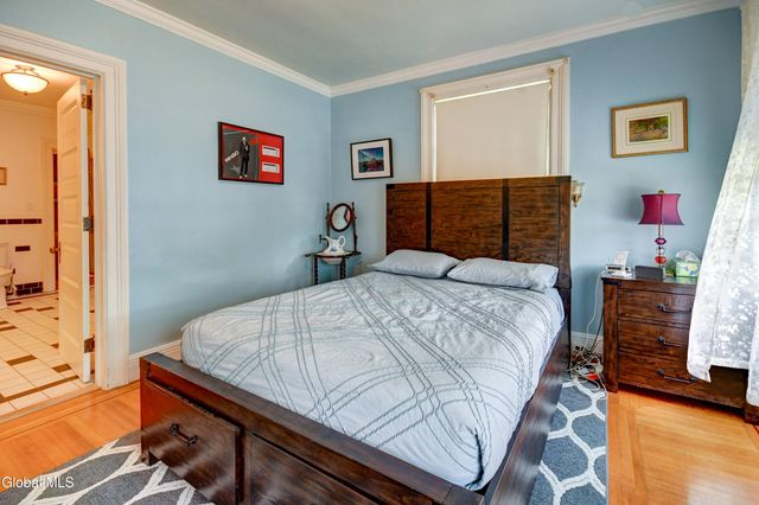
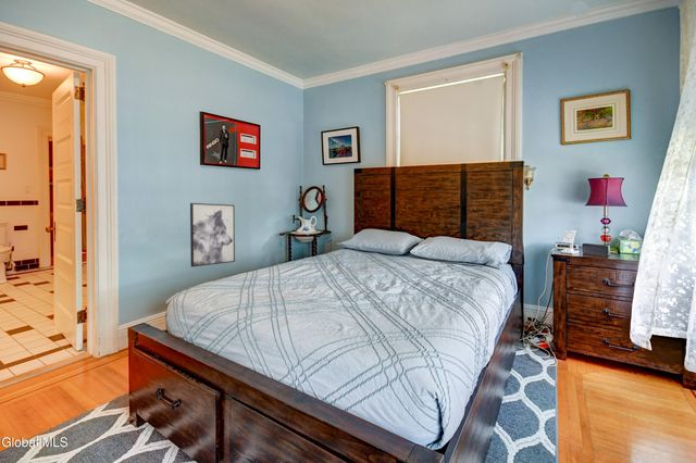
+ wall art (213, 234)
